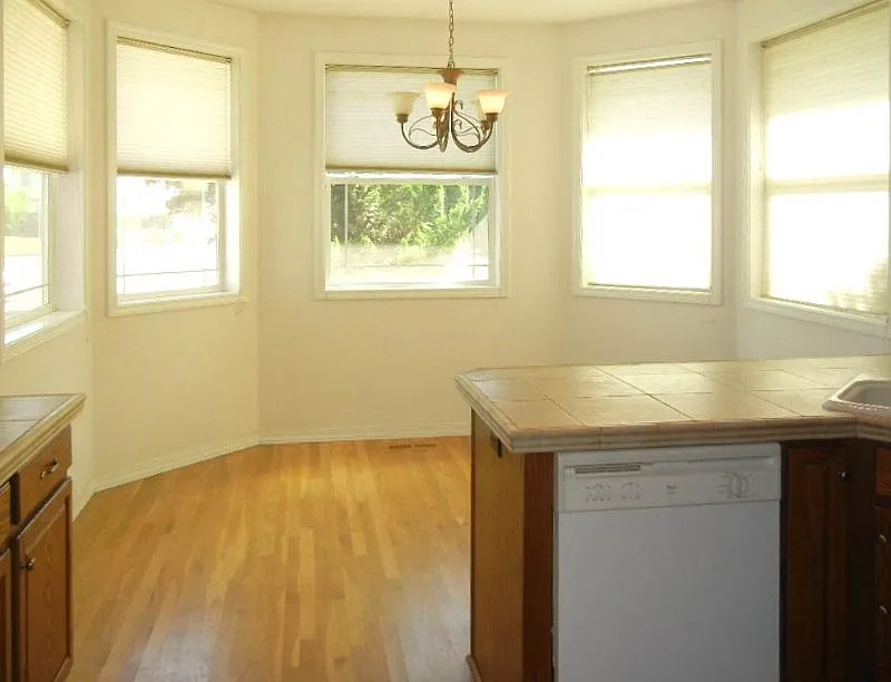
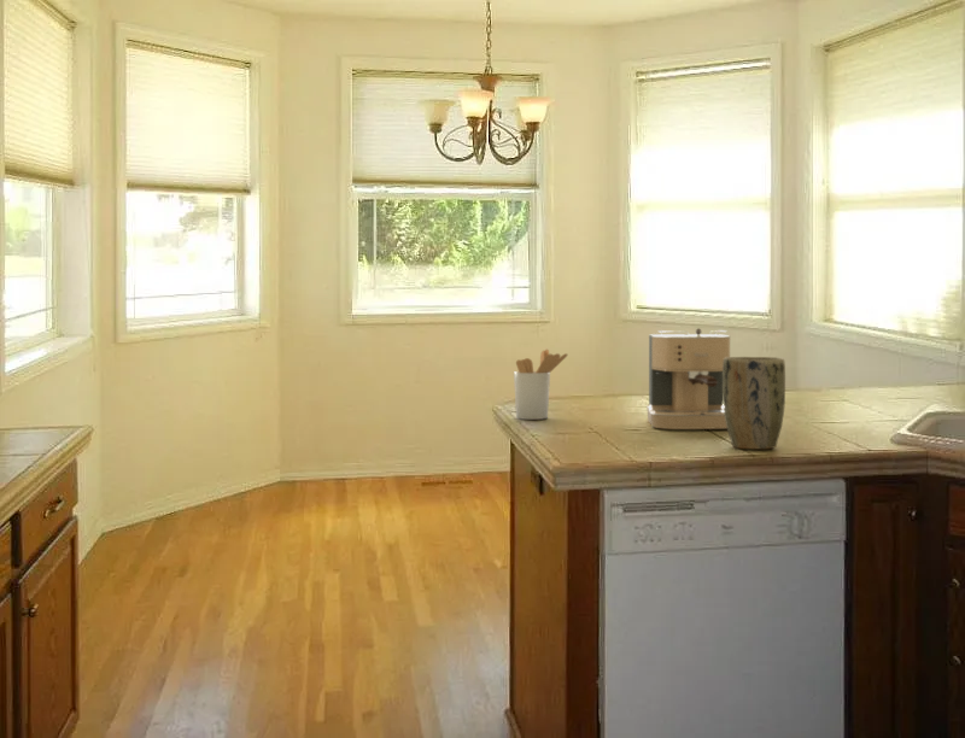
+ plant pot (753, 402)
+ utensil holder (539, 383)
+ coffee maker (692, 376)
